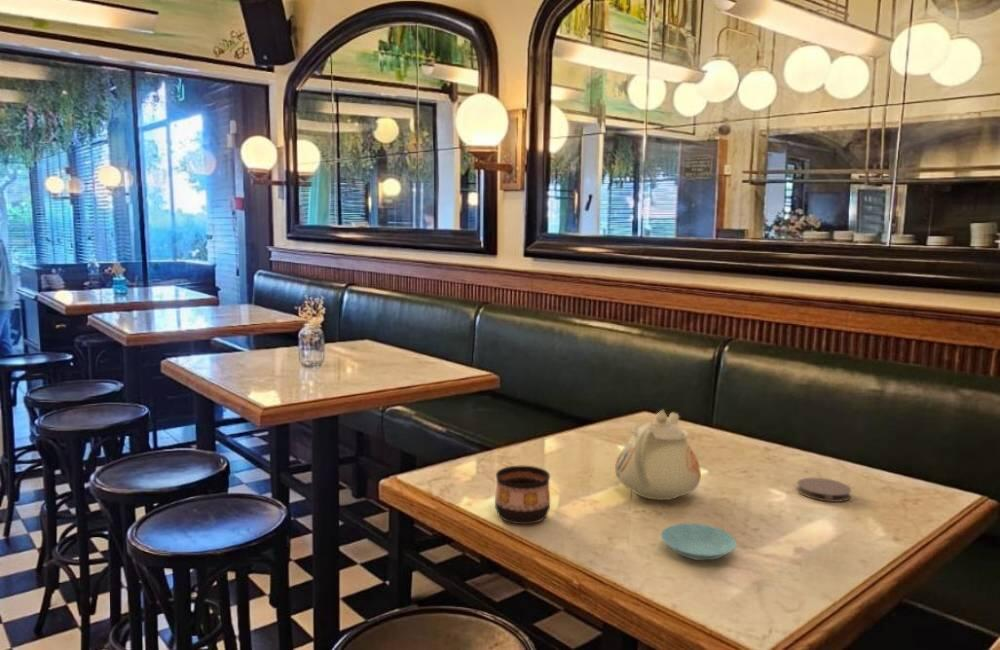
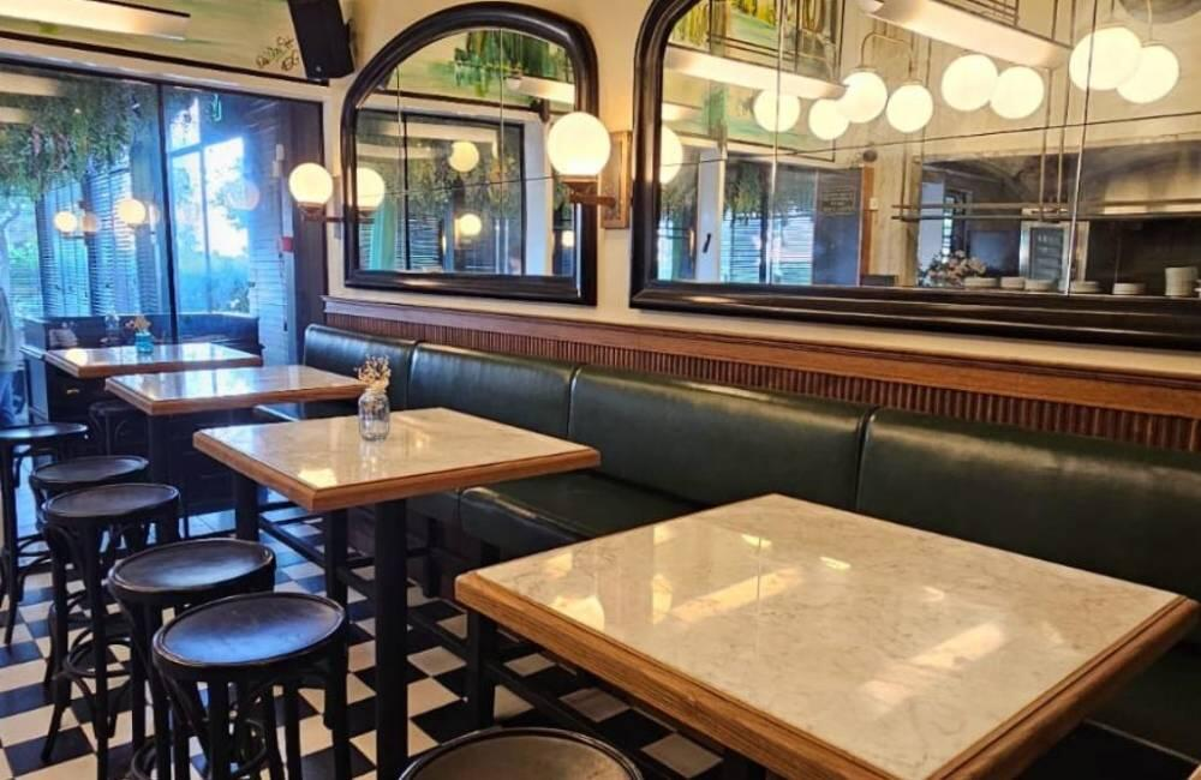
- saucer (697, 544)
- cup (524, 494)
- coaster (823, 489)
- teapot (658, 451)
